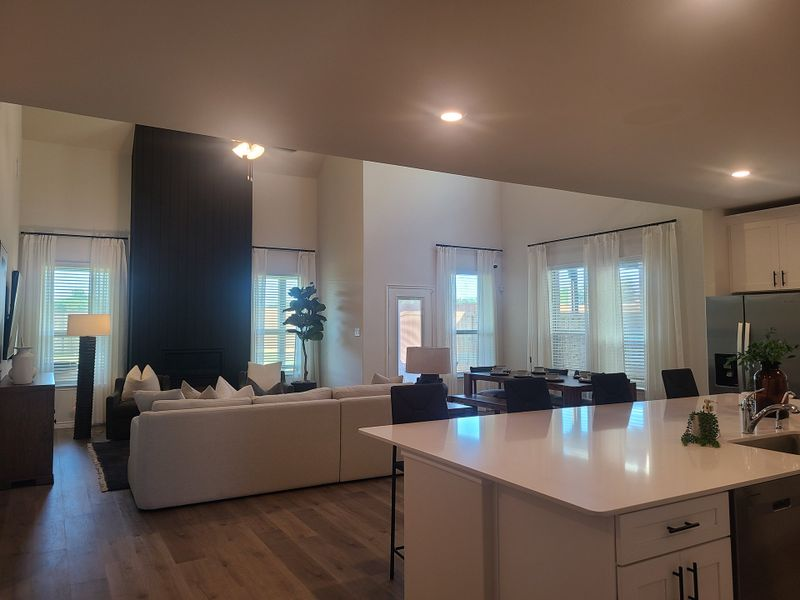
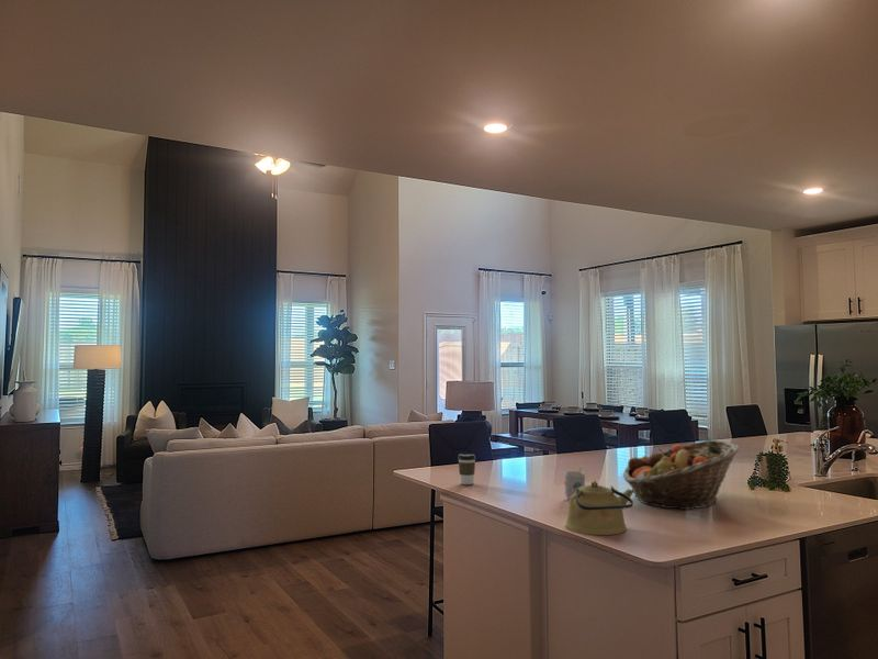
+ coffee cup (466, 469)
+ fruit basket (678, 470)
+ mug (573, 481)
+ kettle (601, 503)
